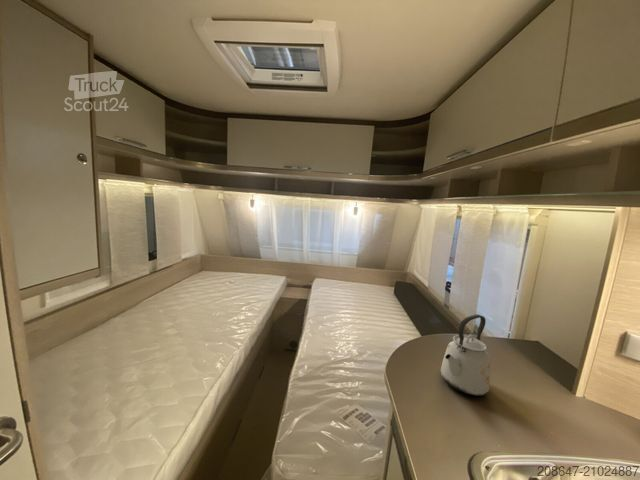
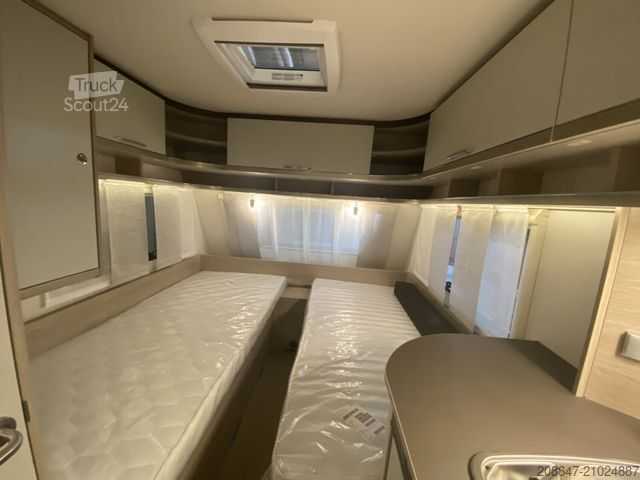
- kettle (463, 352)
